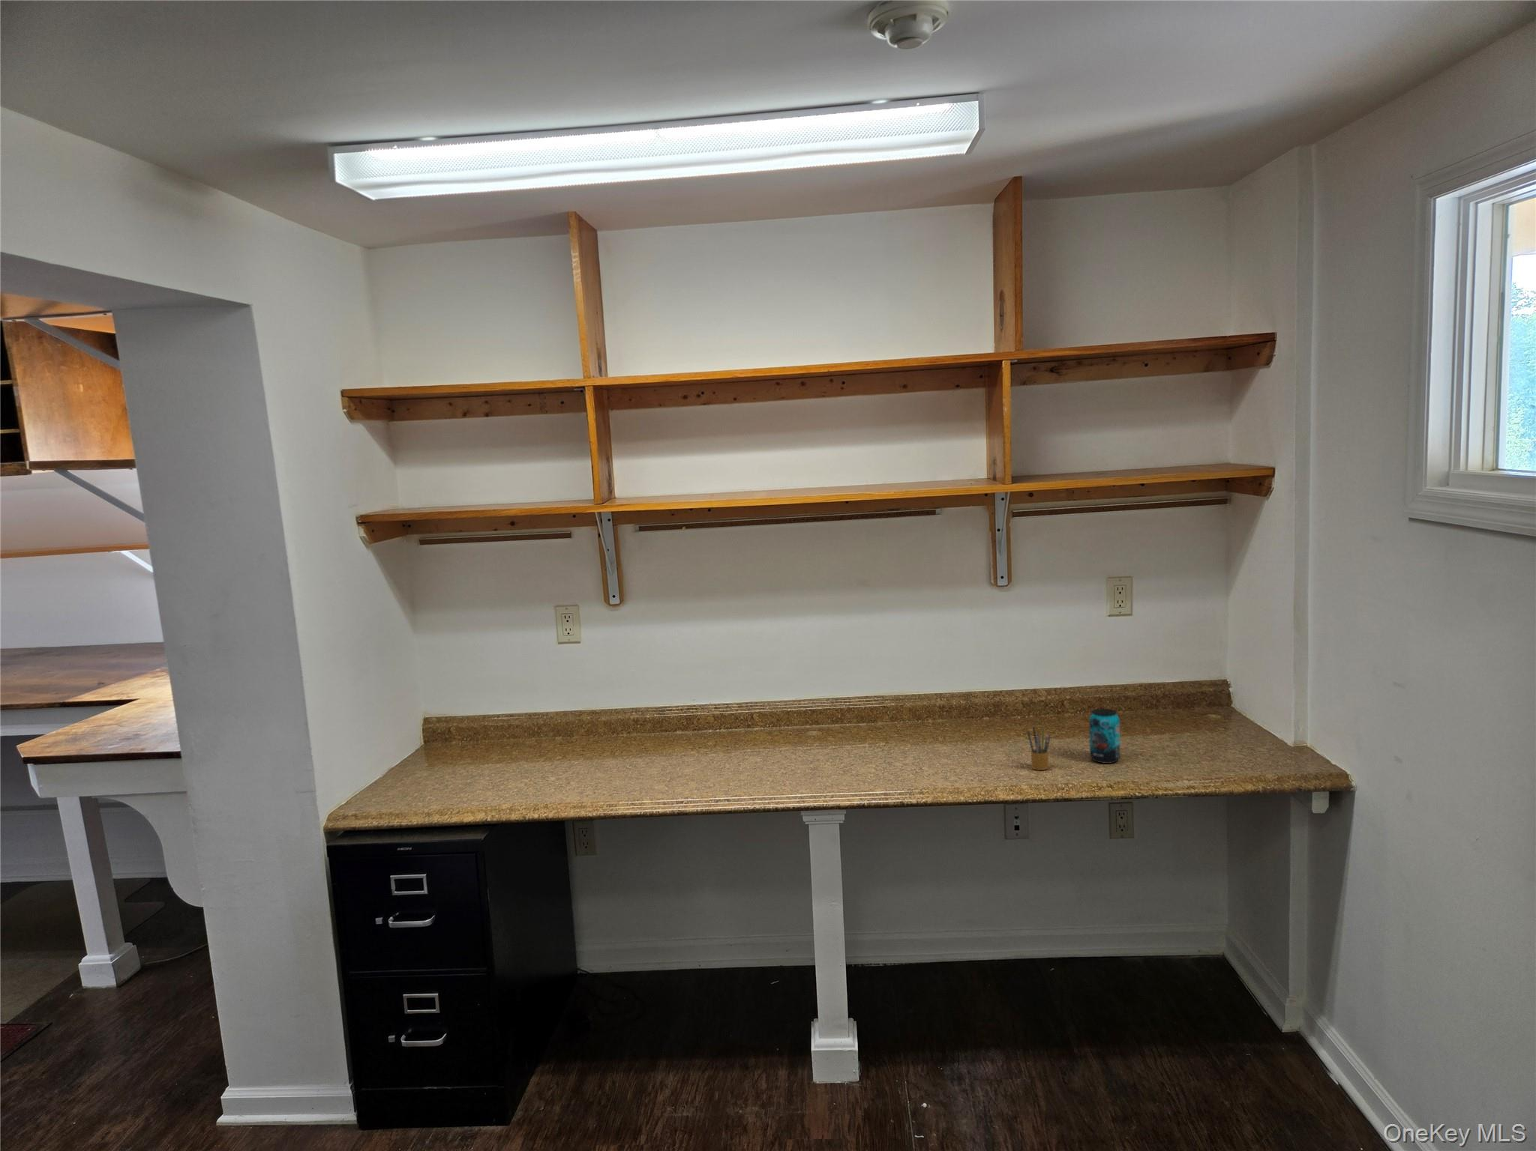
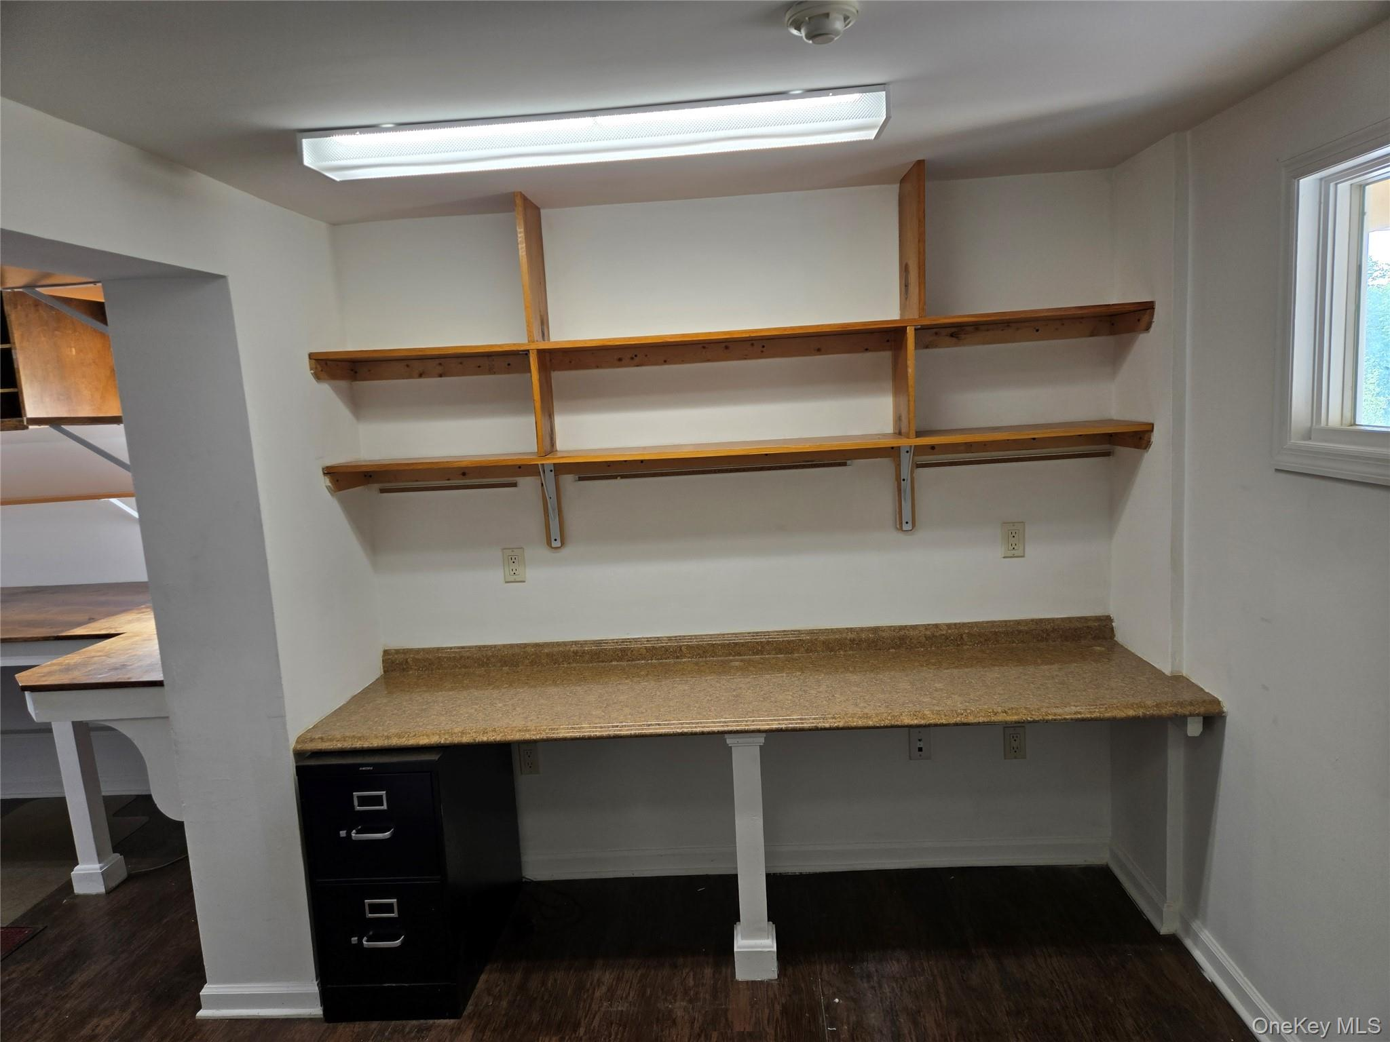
- beverage can (1104, 735)
- pencil box (1038, 746)
